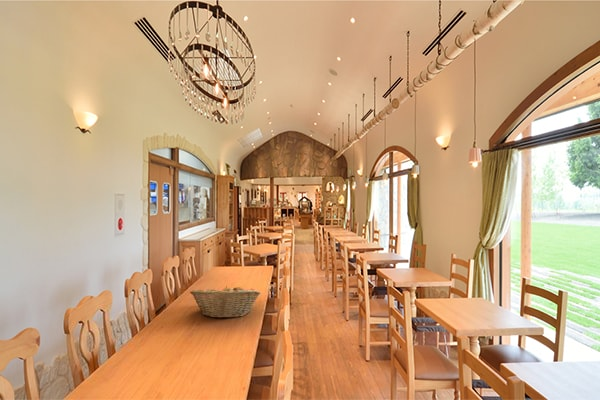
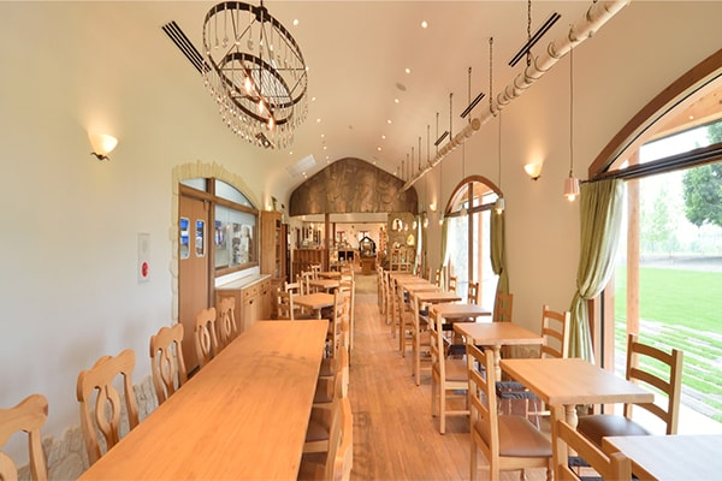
- fruit basket (225, 297)
